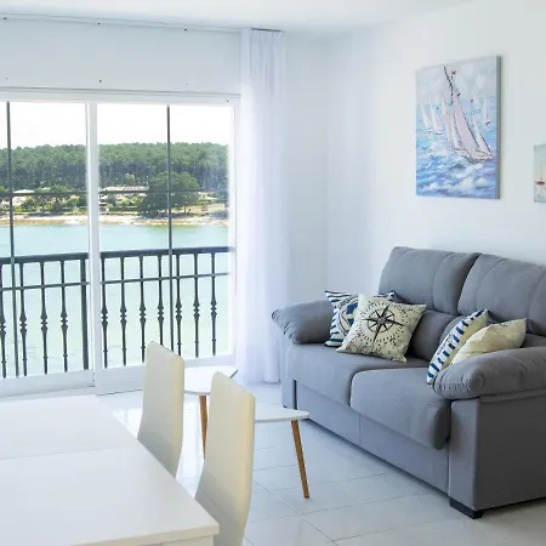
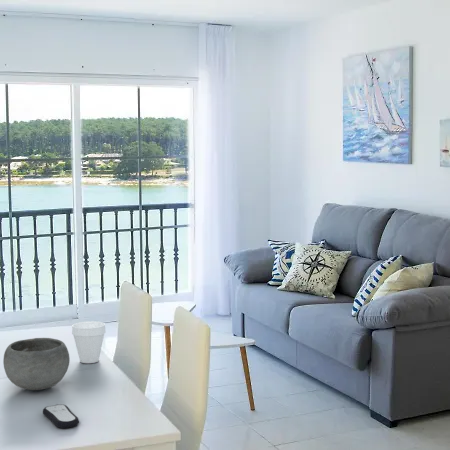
+ remote control (61, 415)
+ cup (89, 342)
+ bowl (36, 366)
